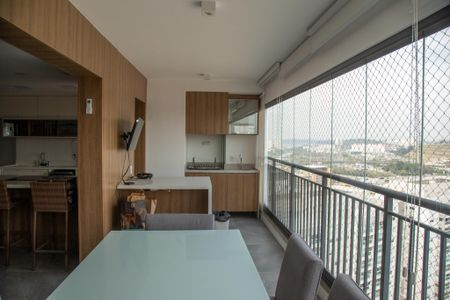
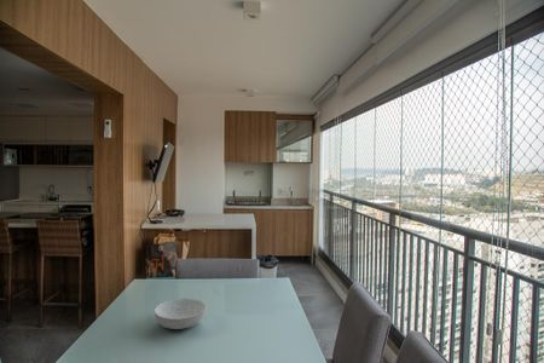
+ serving bowl (180, 315)
